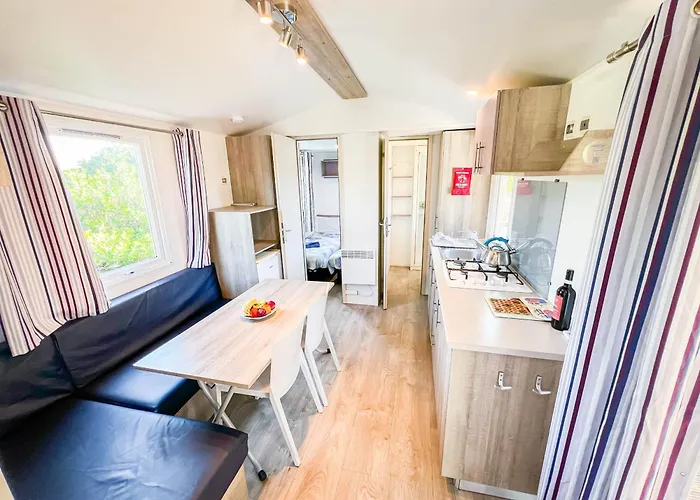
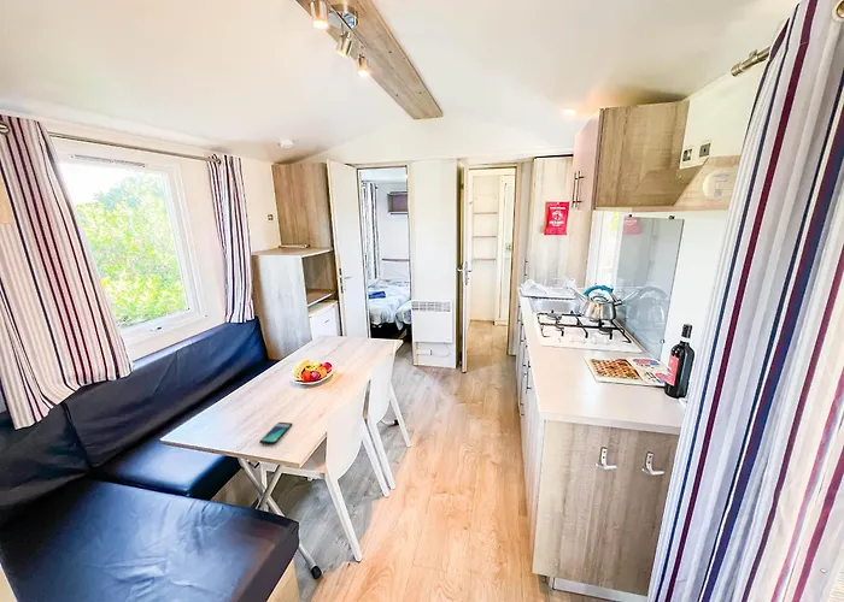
+ smartphone (276, 432)
